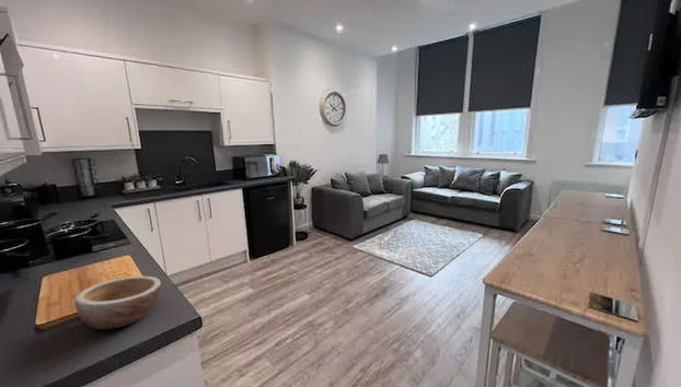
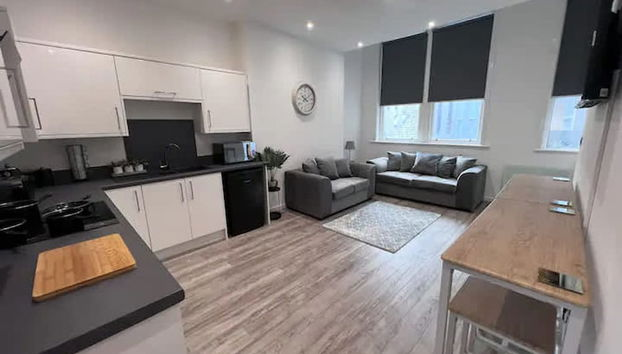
- bowl (122, 301)
